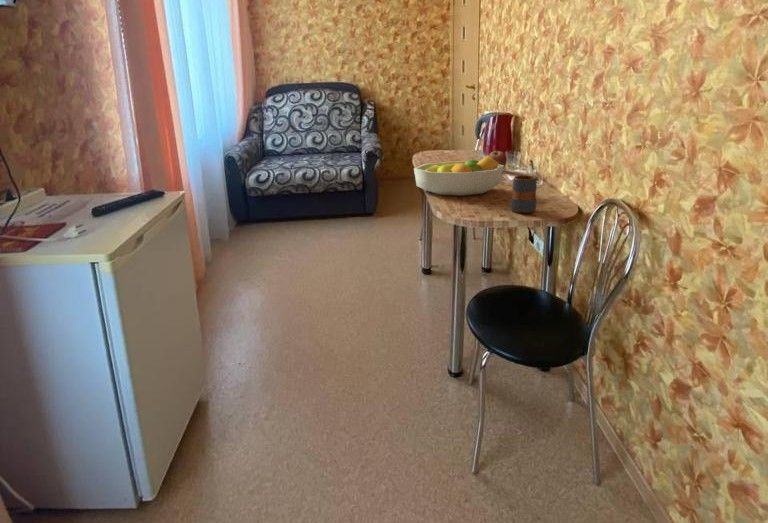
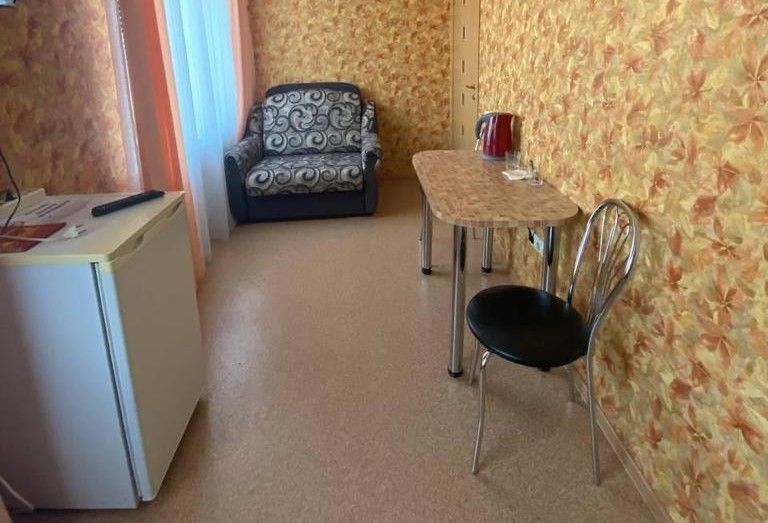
- mug (522, 193)
- apple (496, 160)
- fruit bowl (458, 173)
